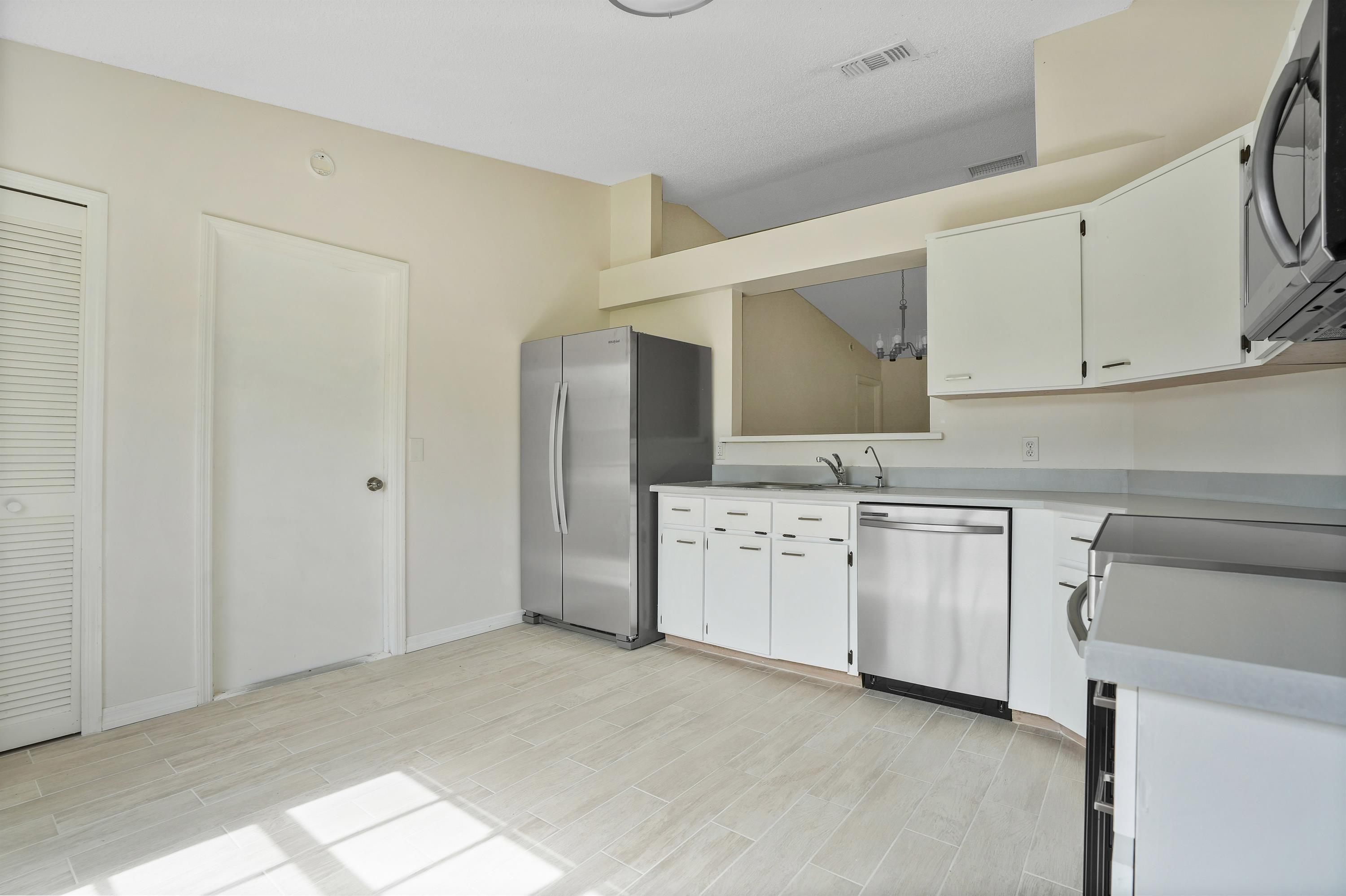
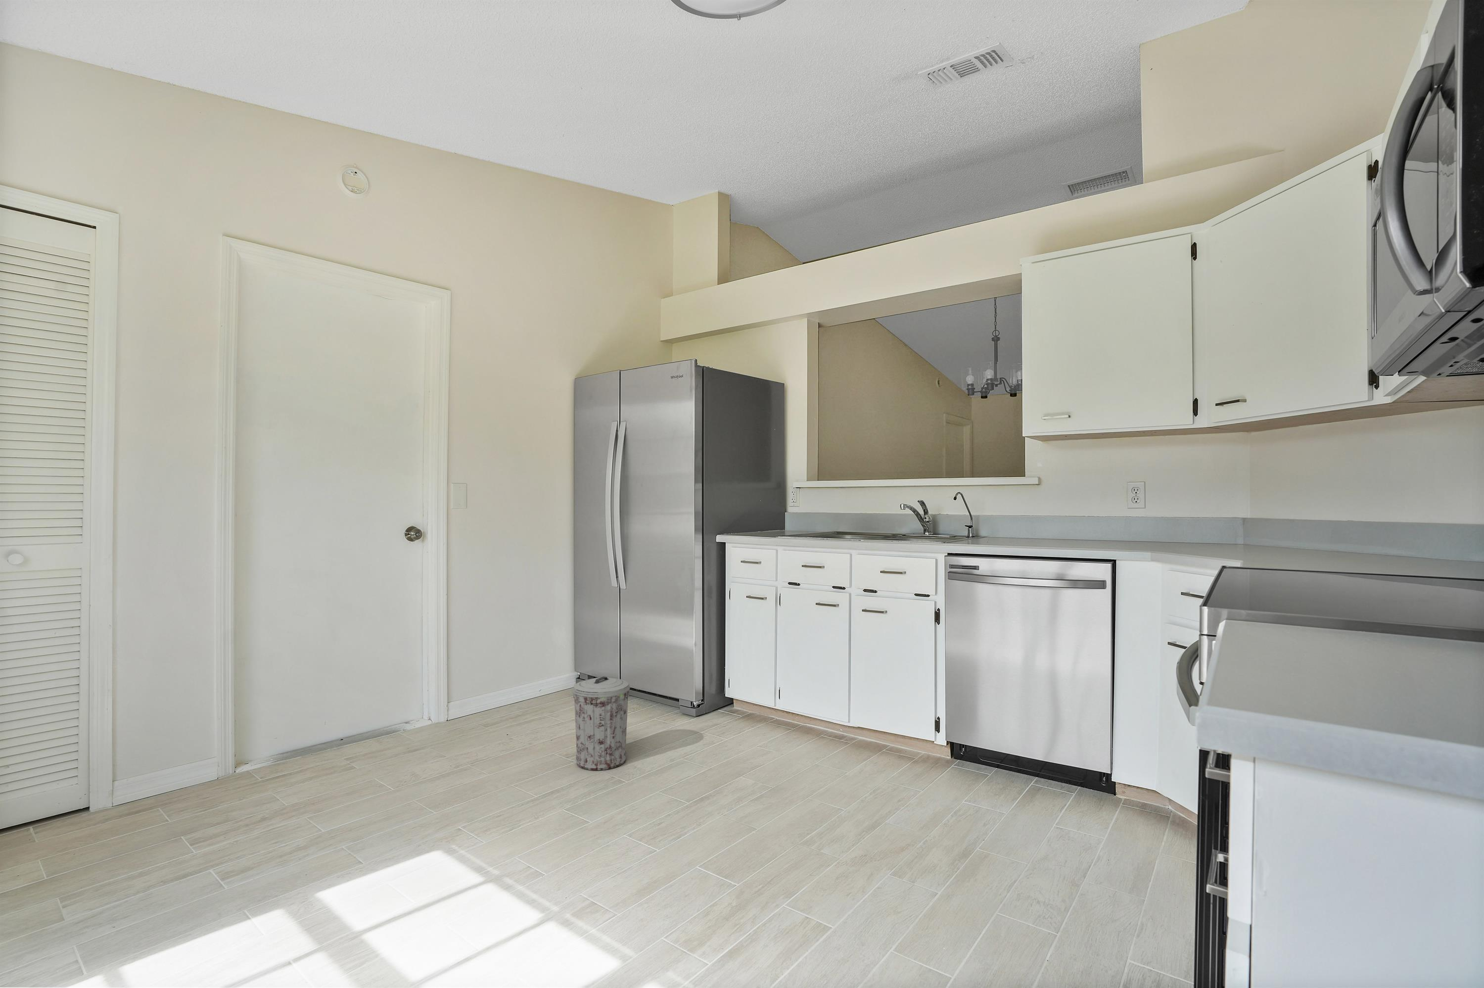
+ trash can (601, 719)
